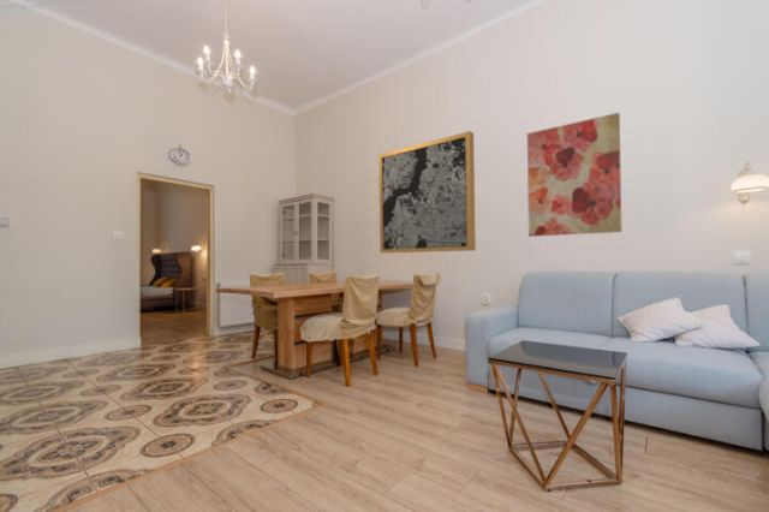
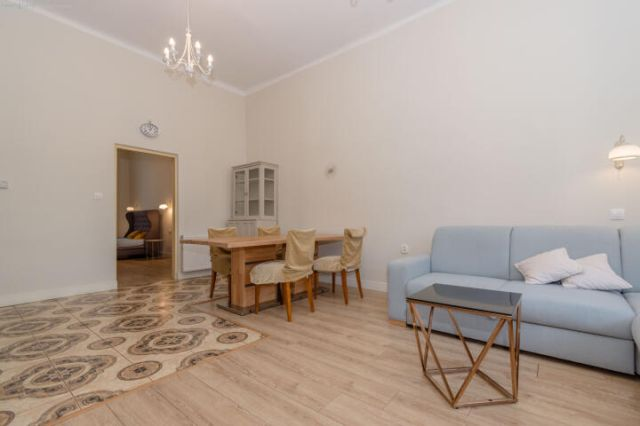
- wall art (422, 198)
- wall art (571, 179)
